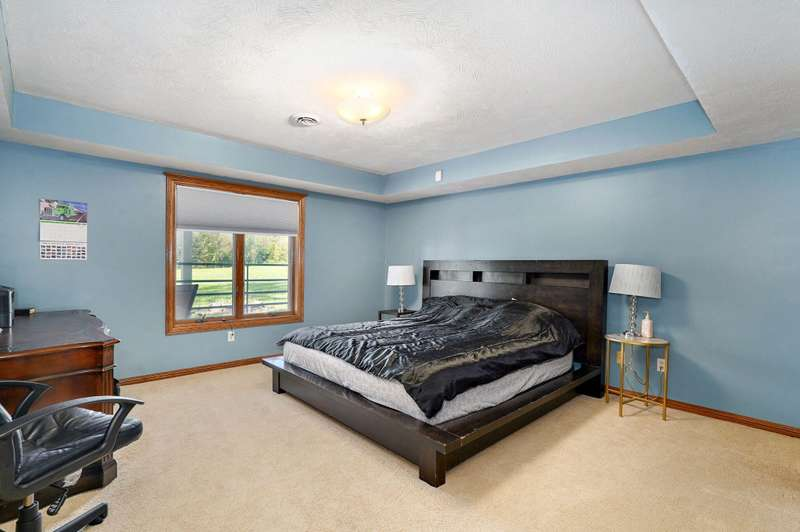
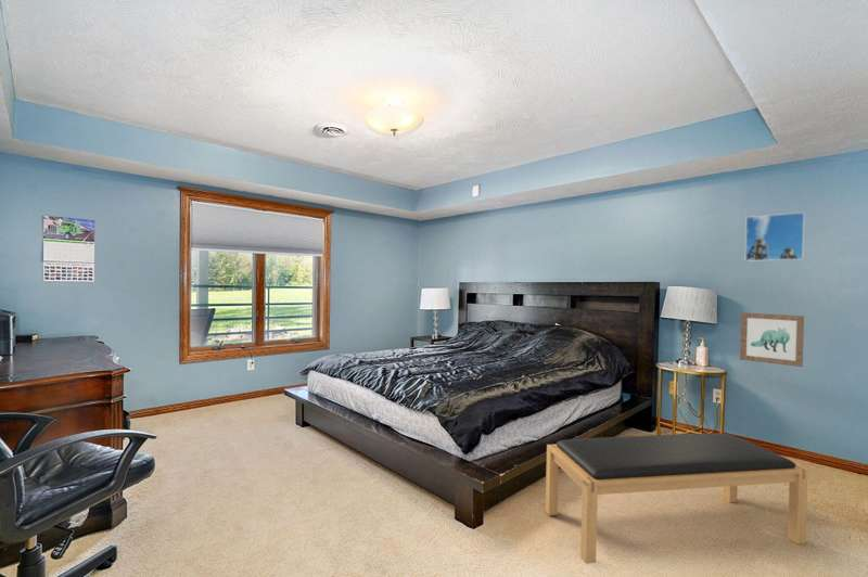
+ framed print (774, 238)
+ bench (668, 486)
+ wall art (770, 338)
